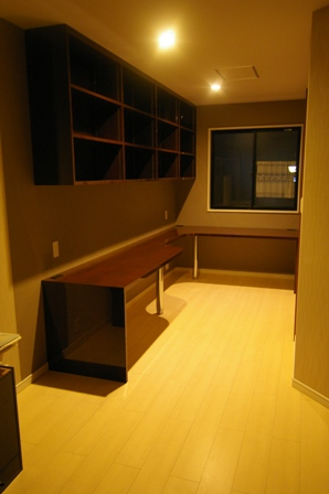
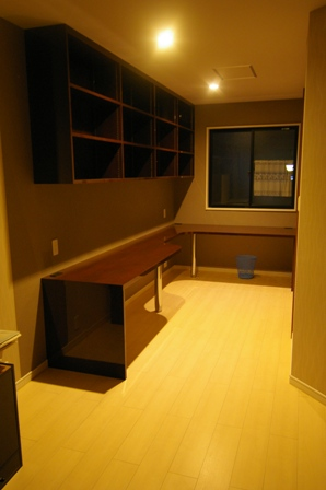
+ wastebasket (245, 267)
